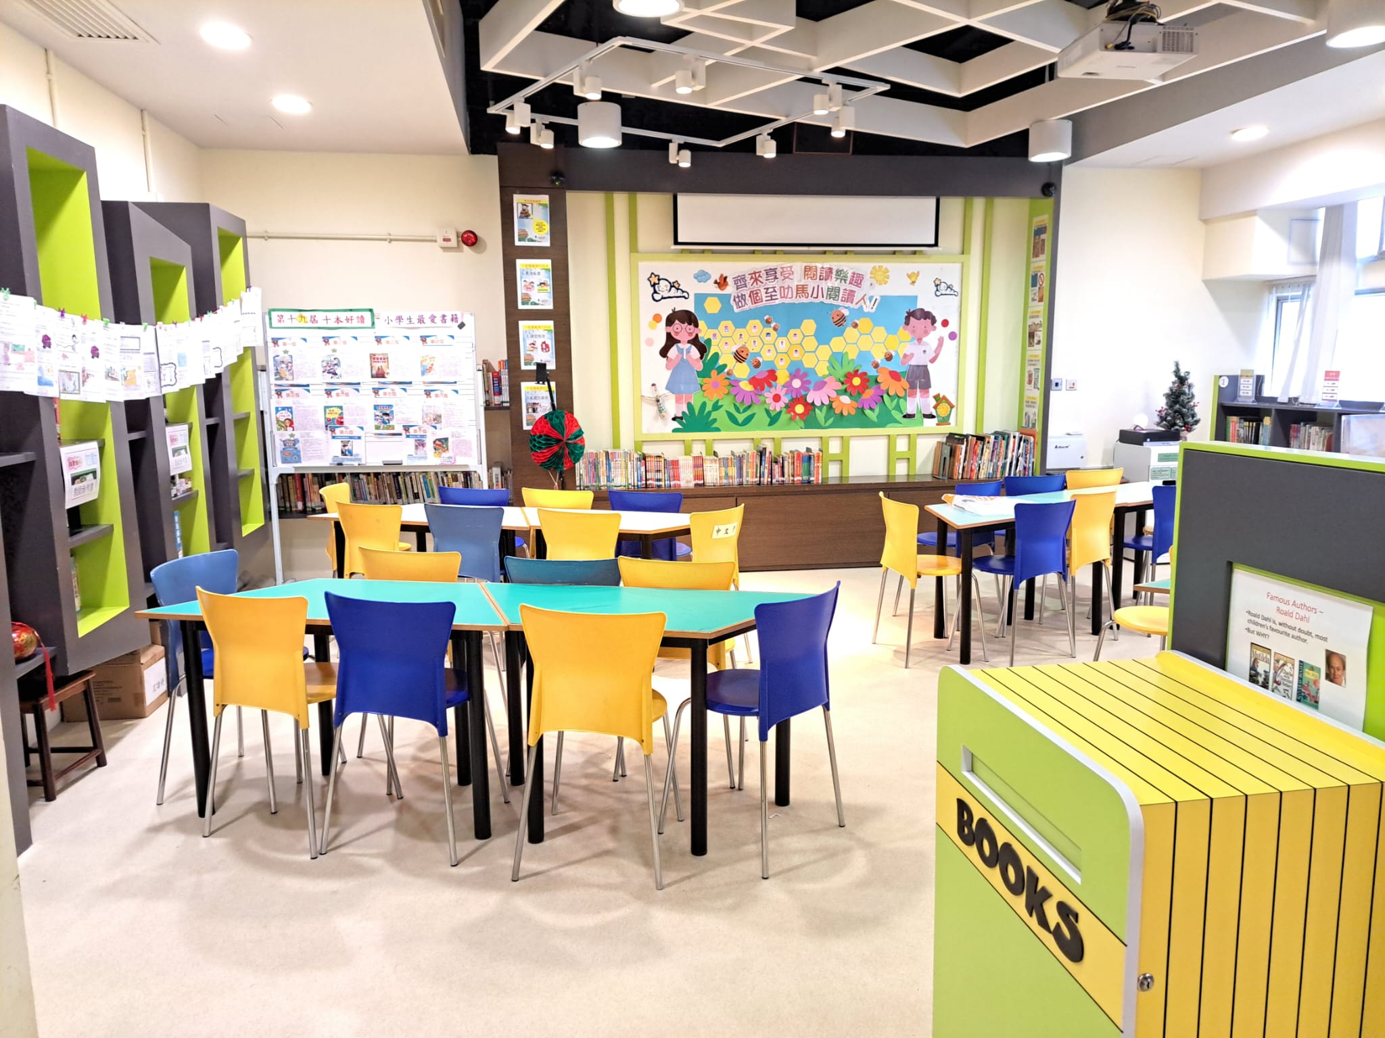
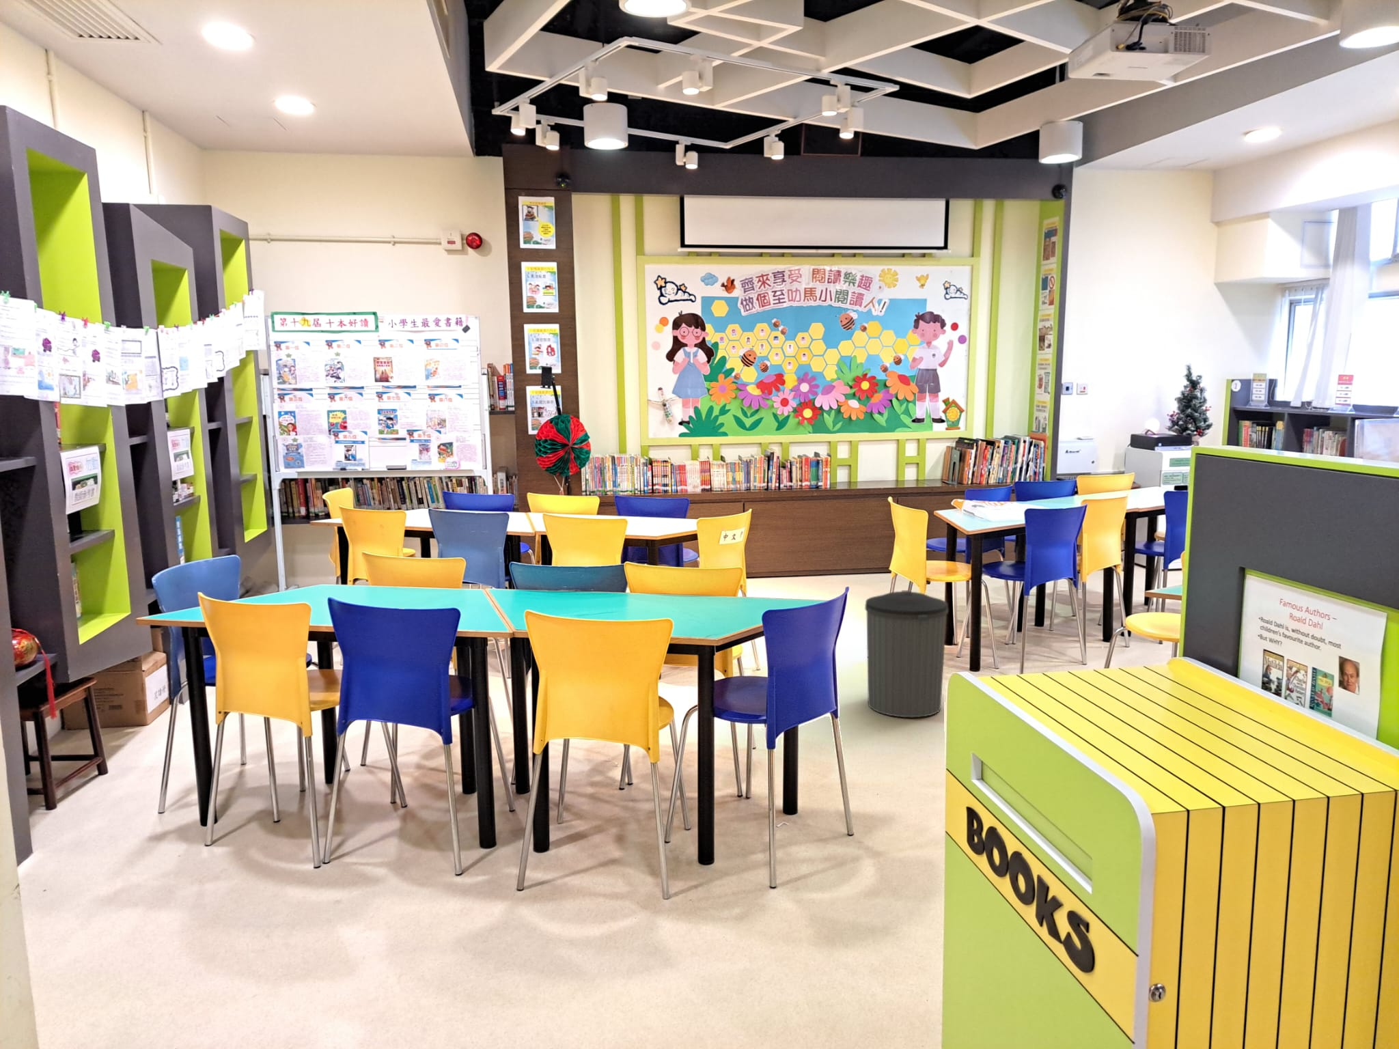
+ trash can (905, 648)
